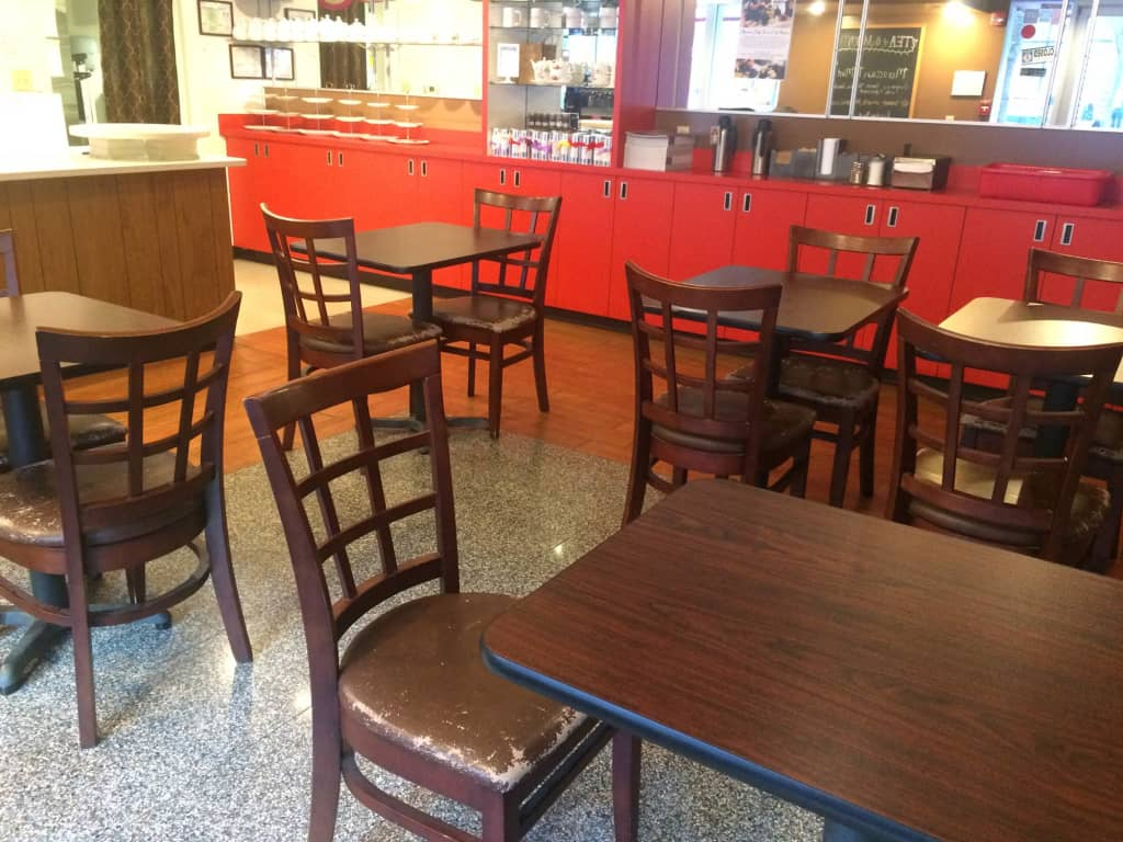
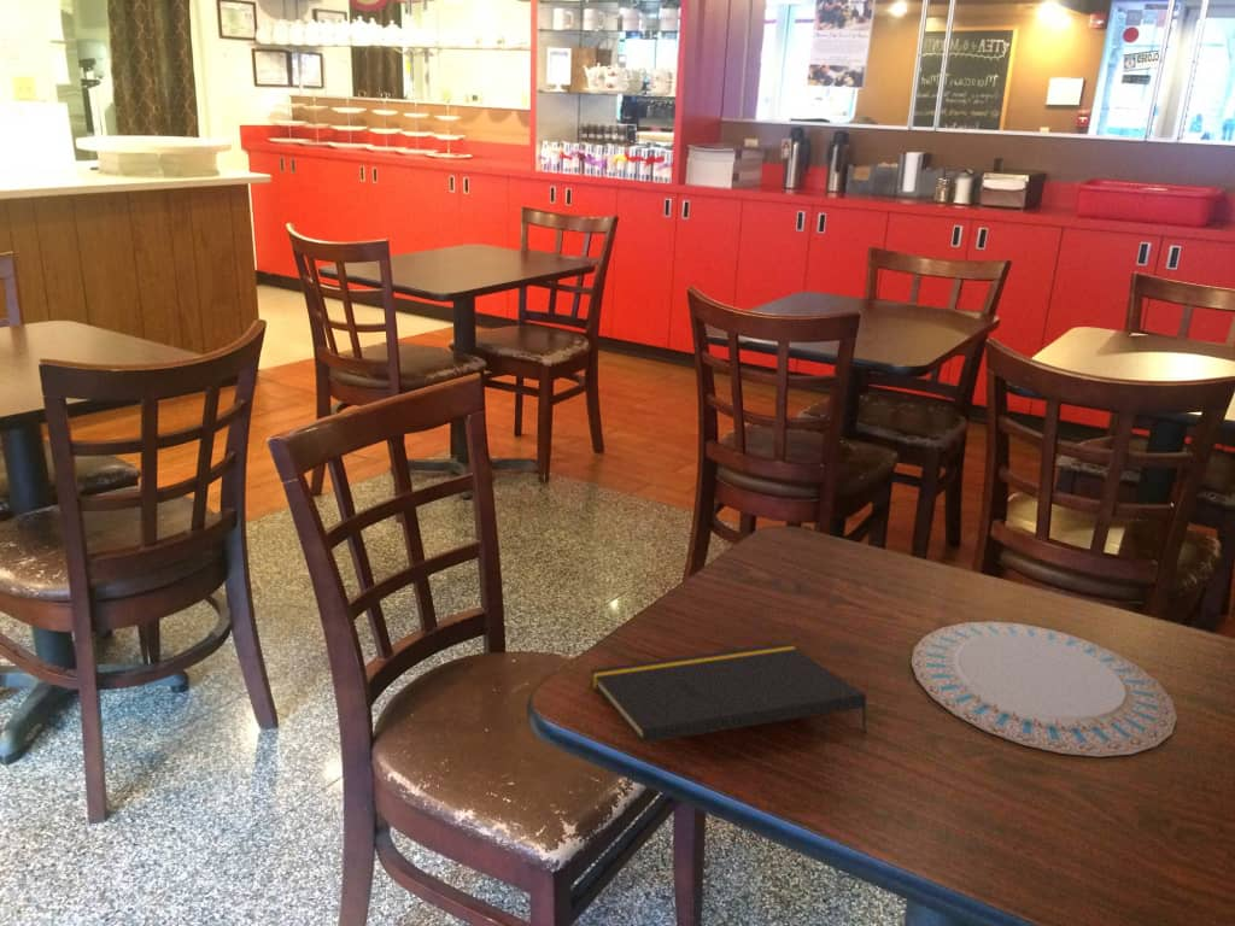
+ chinaware (1038, 676)
+ notepad (721, 687)
